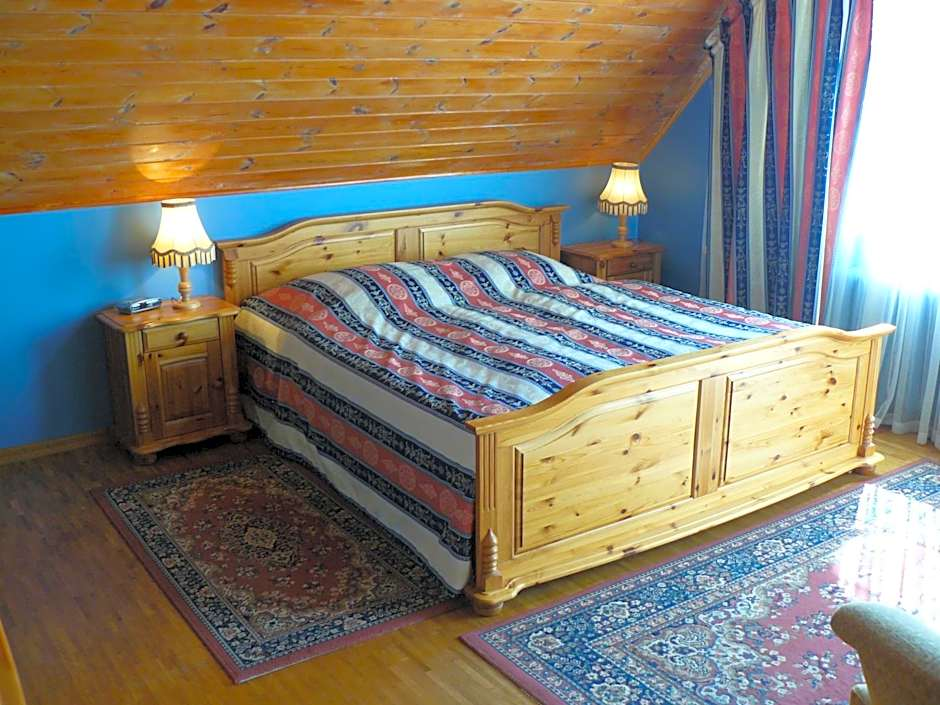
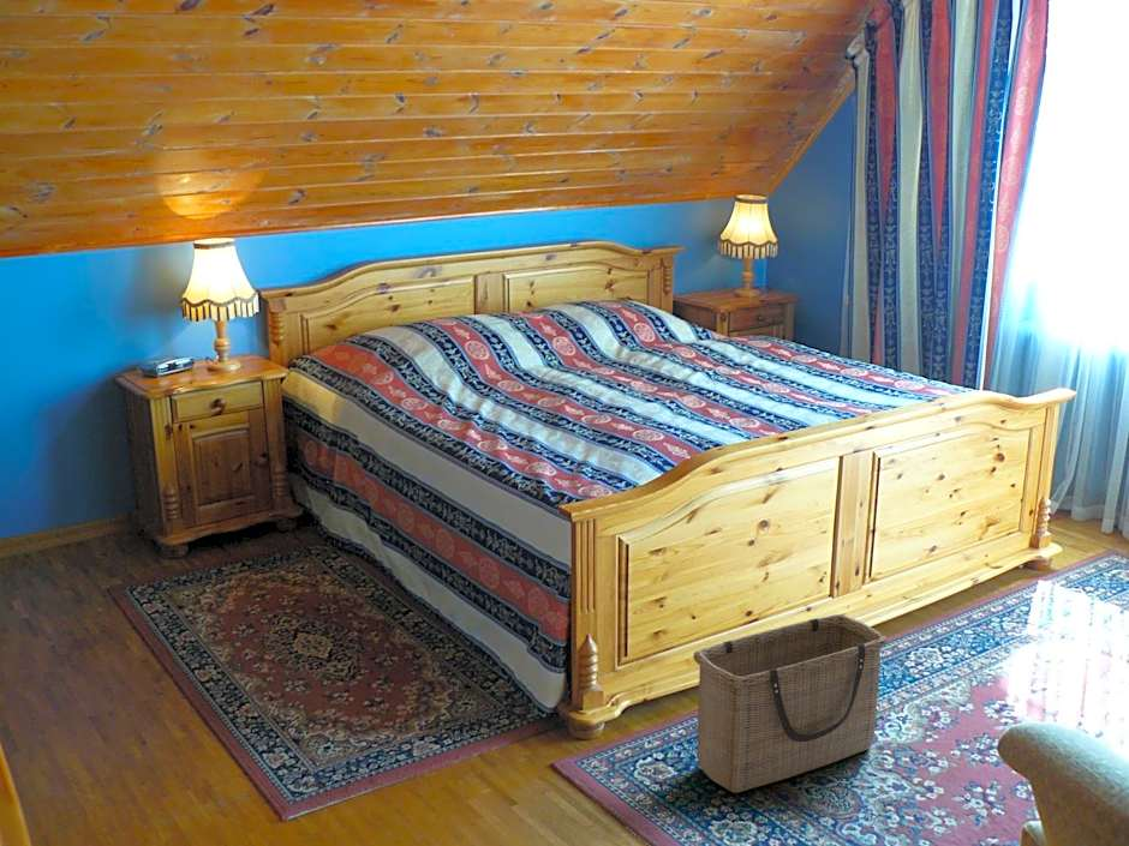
+ basket (788, 701)
